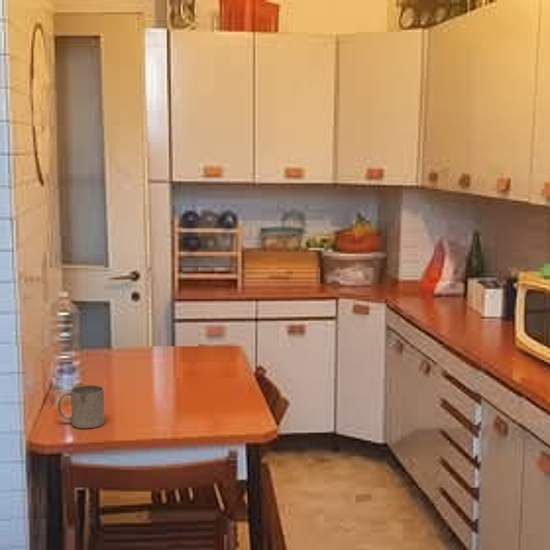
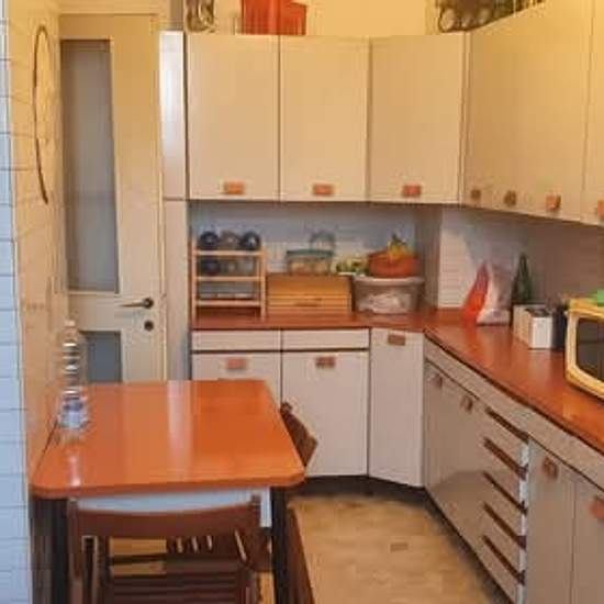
- mug (81, 406)
